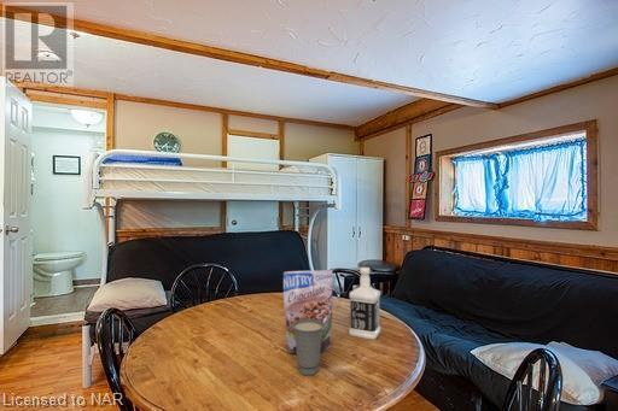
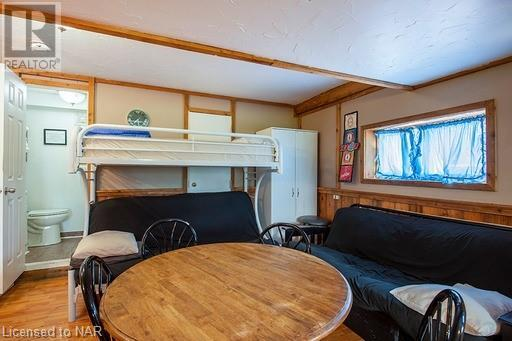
- bottle (365, 300)
- granola pouch (308, 310)
- cup (308, 347)
